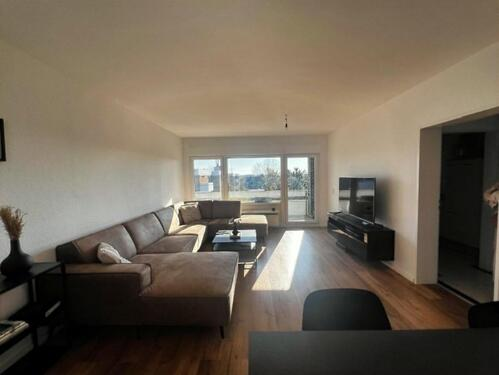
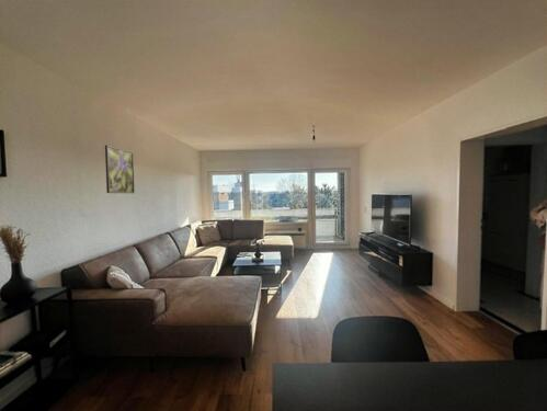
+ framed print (121, 171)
